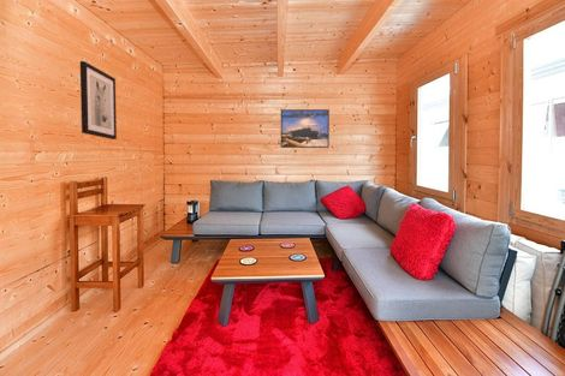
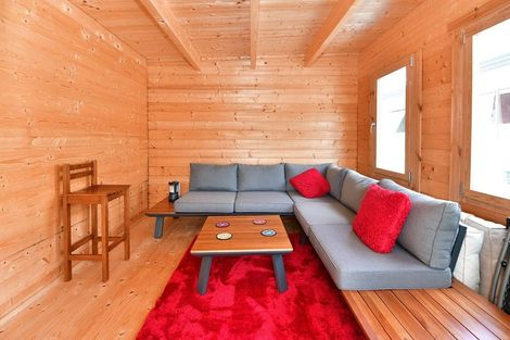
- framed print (304, 129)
- wall art (100, 103)
